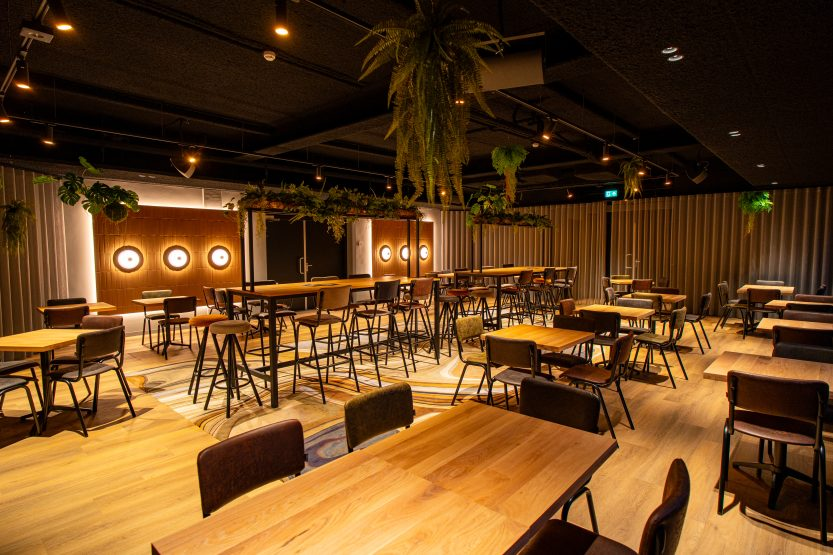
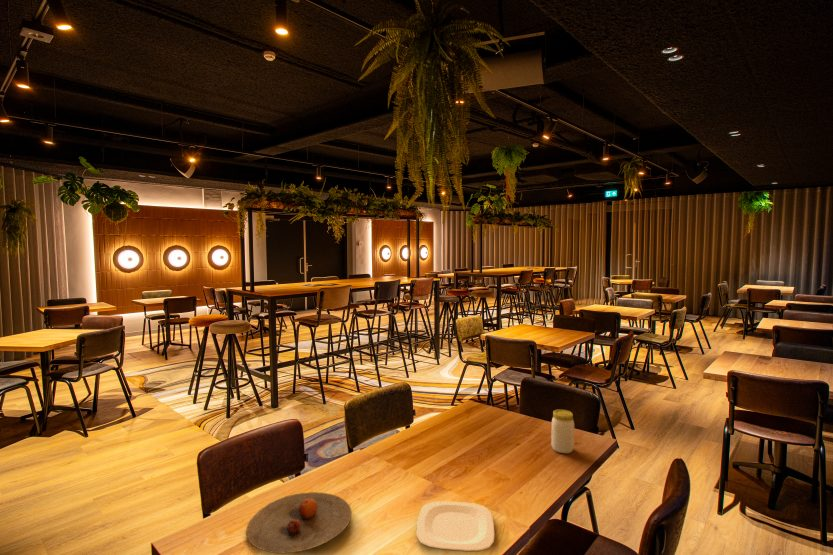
+ plate (455, 525)
+ jar (562, 431)
+ plate (300, 515)
